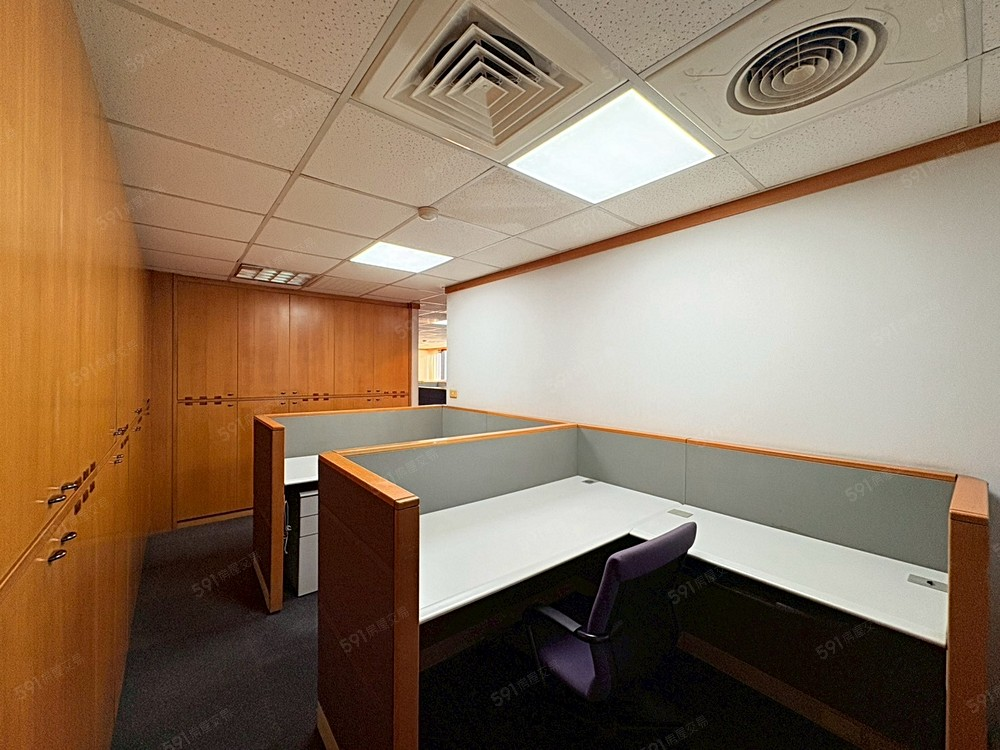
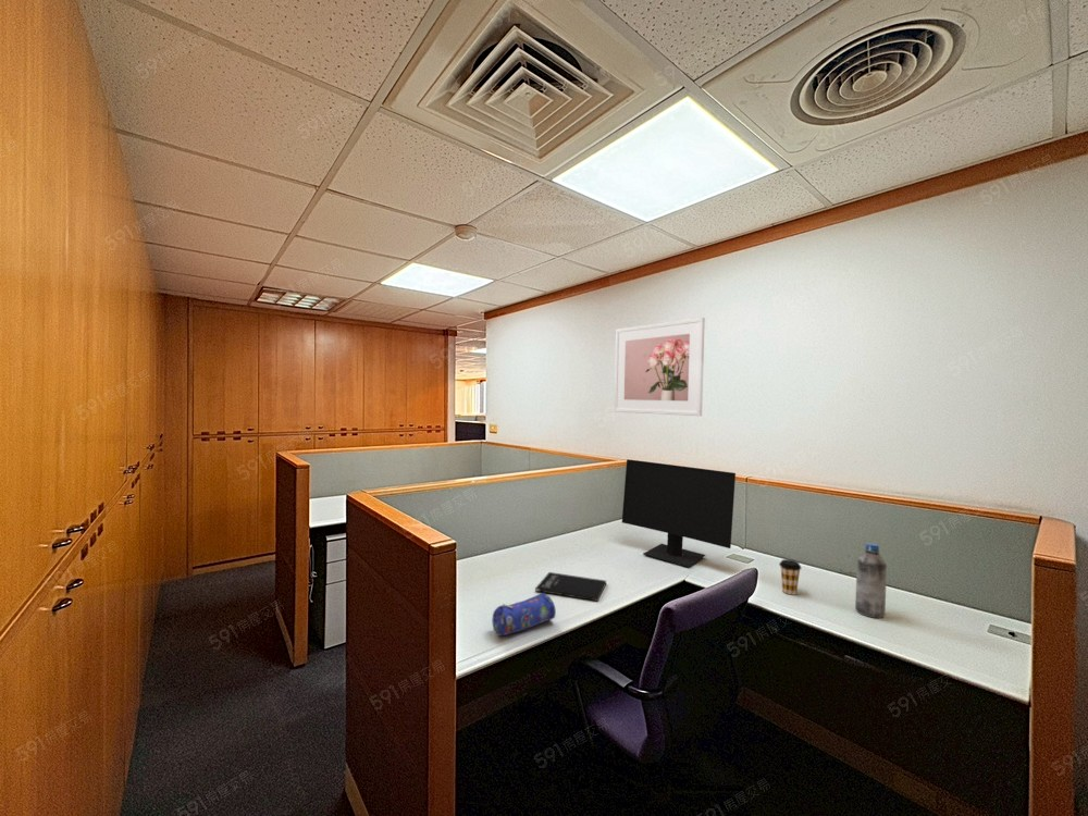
+ coffee cup (789, 577)
+ water bottle (870, 578)
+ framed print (655, 369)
+ notebook (571, 585)
+ computer monitor (676, 510)
+ pencil case (523, 613)
